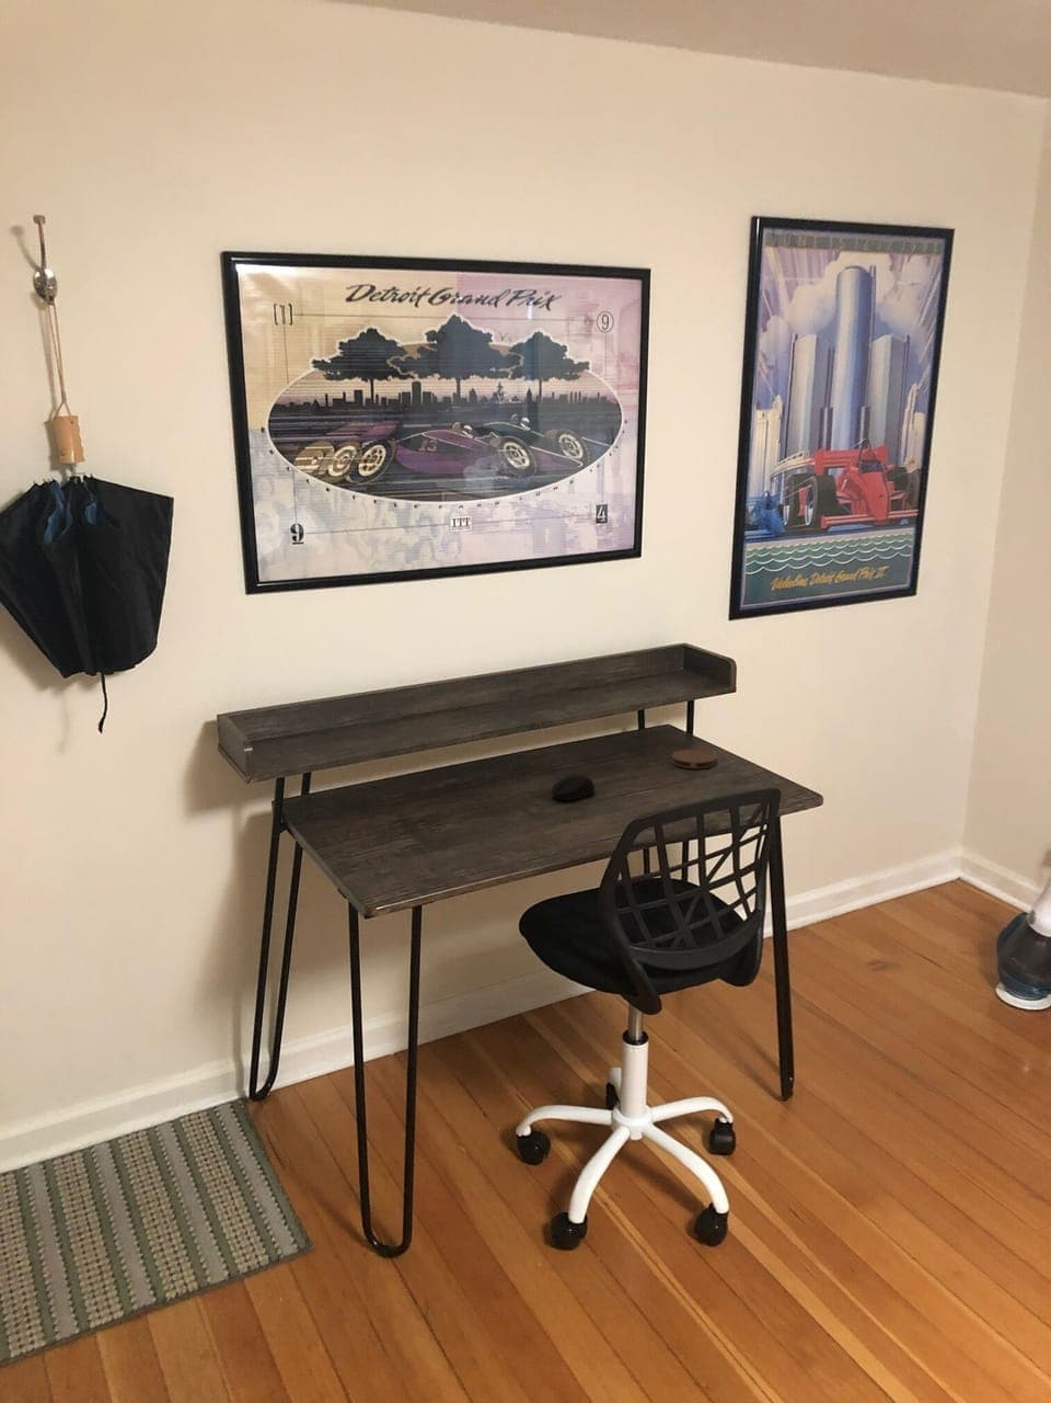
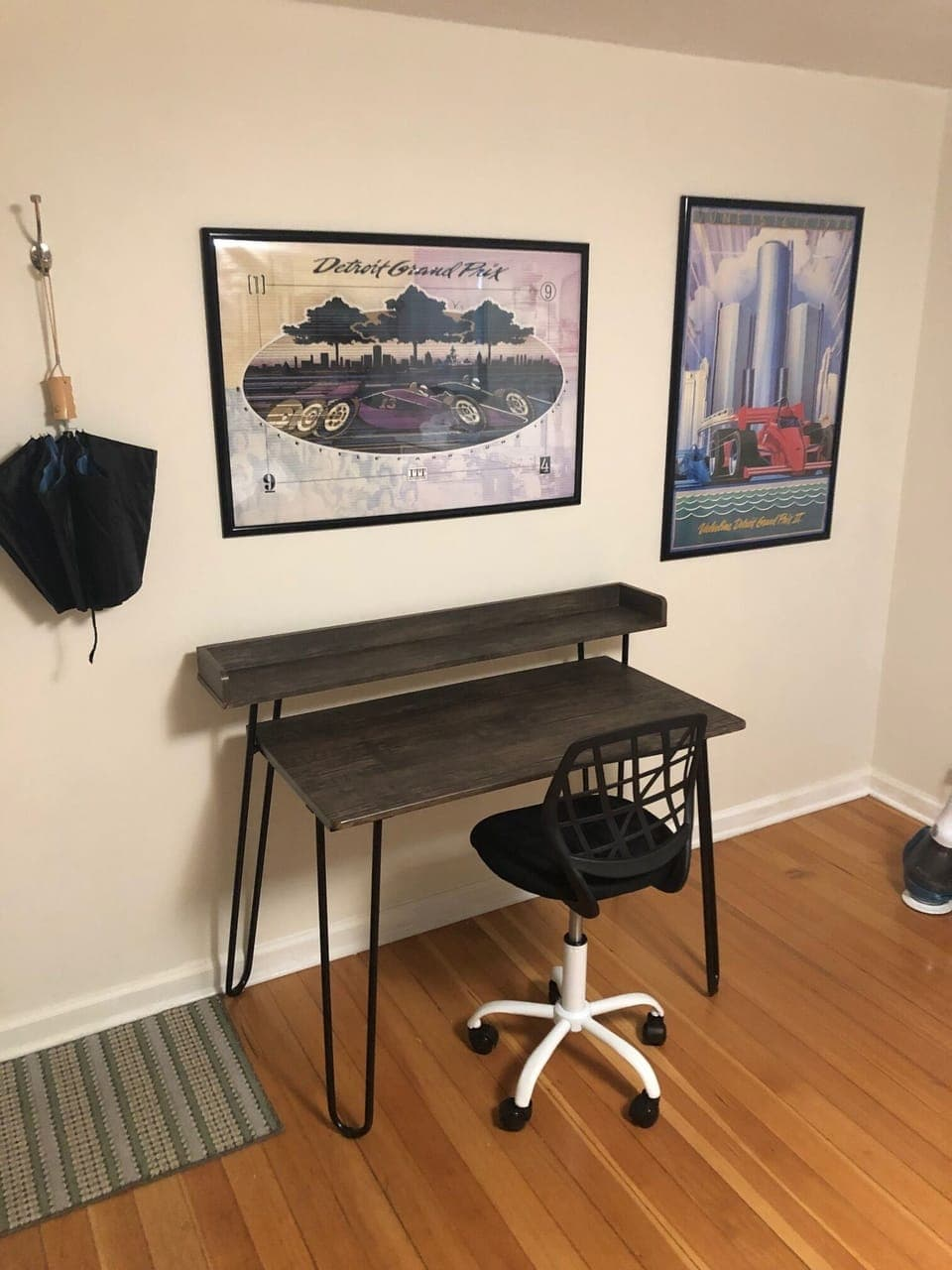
- computer mouse (573, 785)
- coaster (693, 759)
